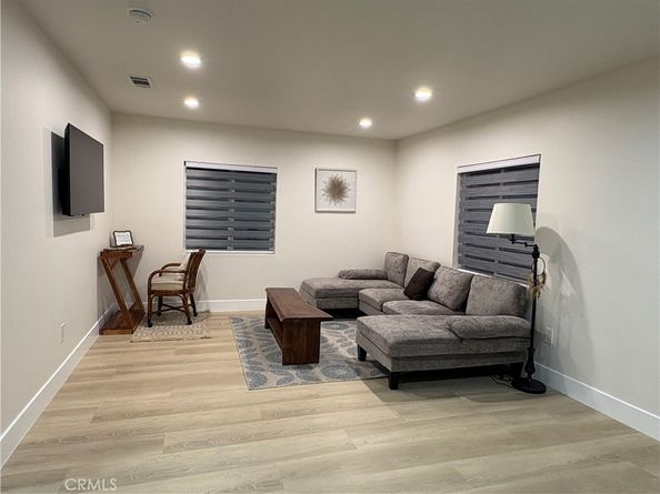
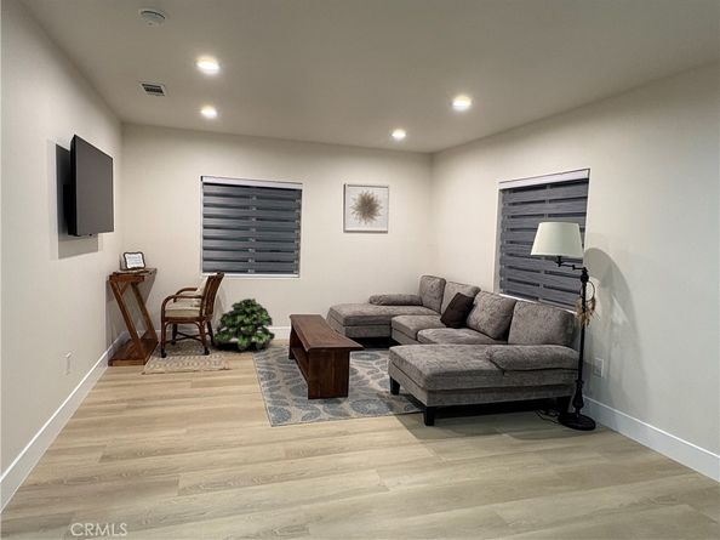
+ potted plant (244, 322)
